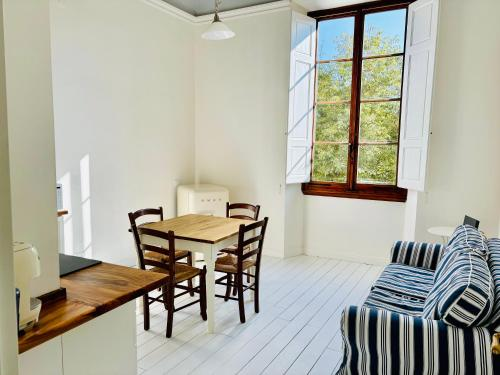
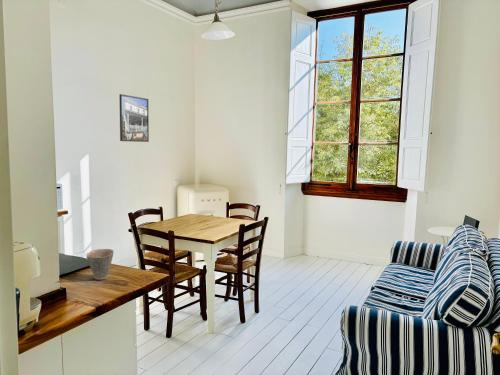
+ cup (100, 265)
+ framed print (134, 119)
